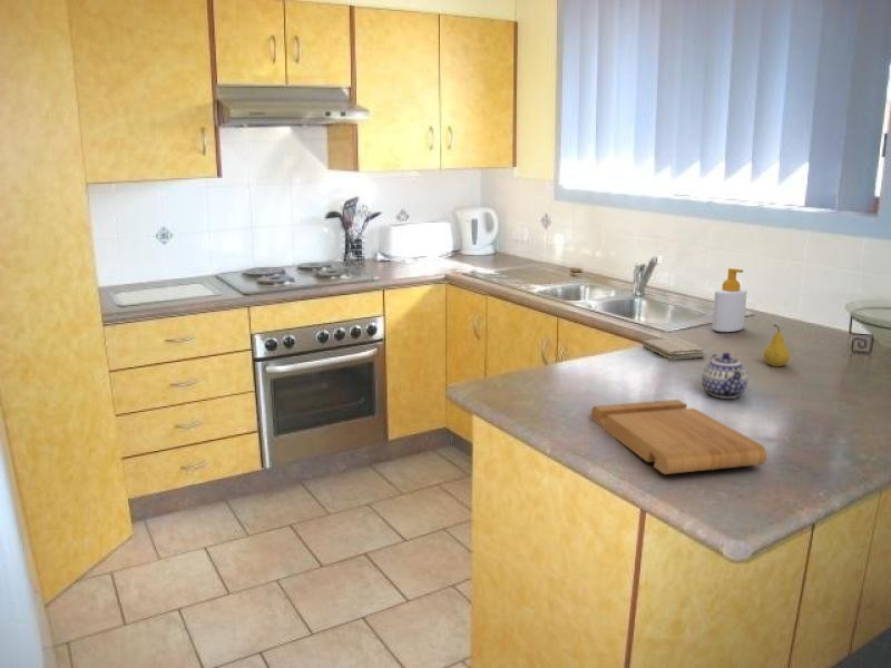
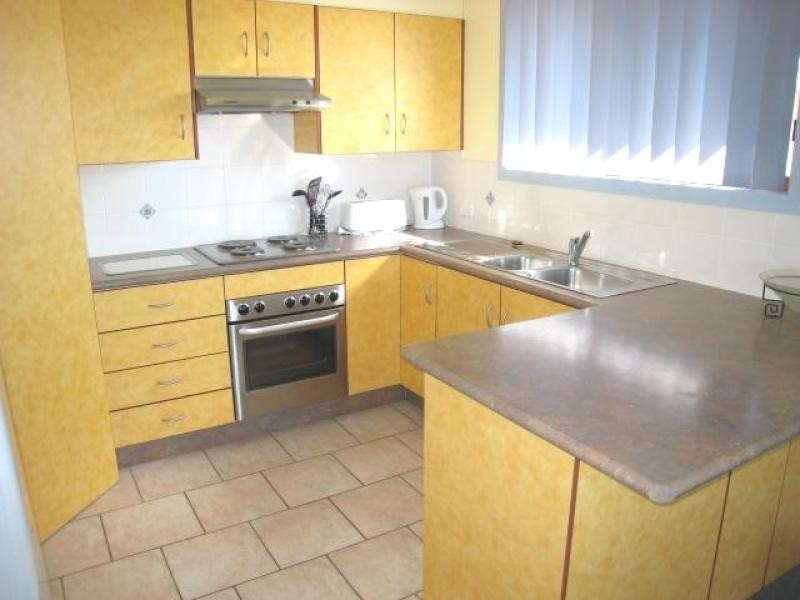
- fruit (777, 344)
- cutting board (672, 432)
- soap bottle (730, 298)
- washcloth (673, 347)
- teapot (725, 373)
